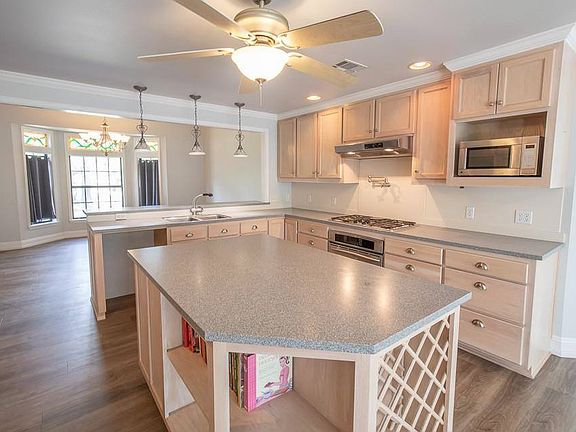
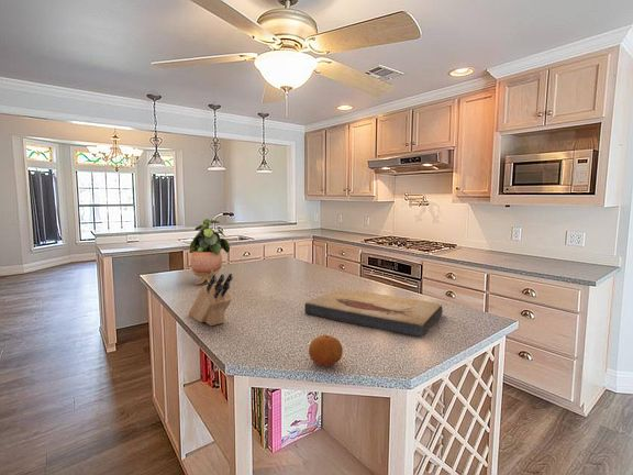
+ fruit (325, 350)
+ potted plant (209, 251)
+ knife block (210, 295)
+ fish fossil (373, 308)
